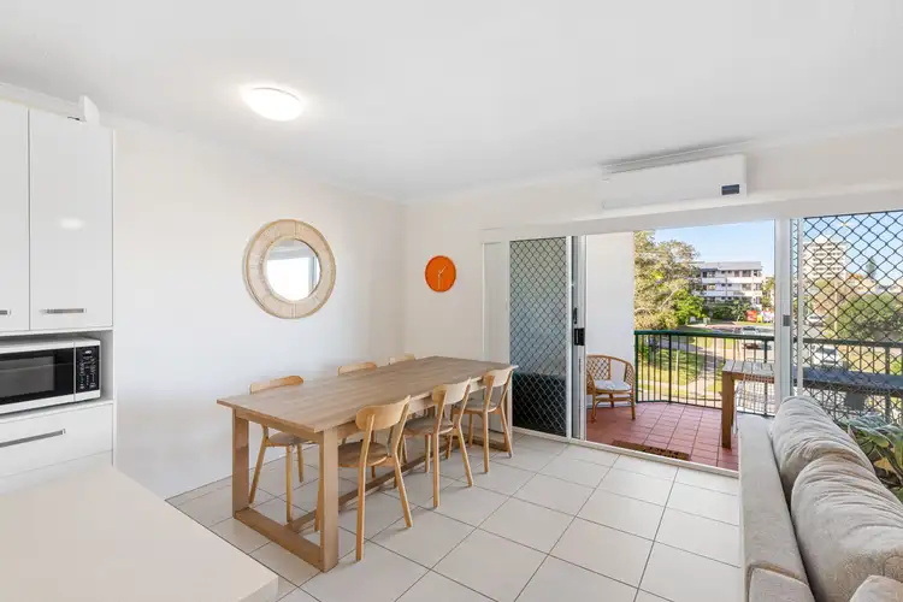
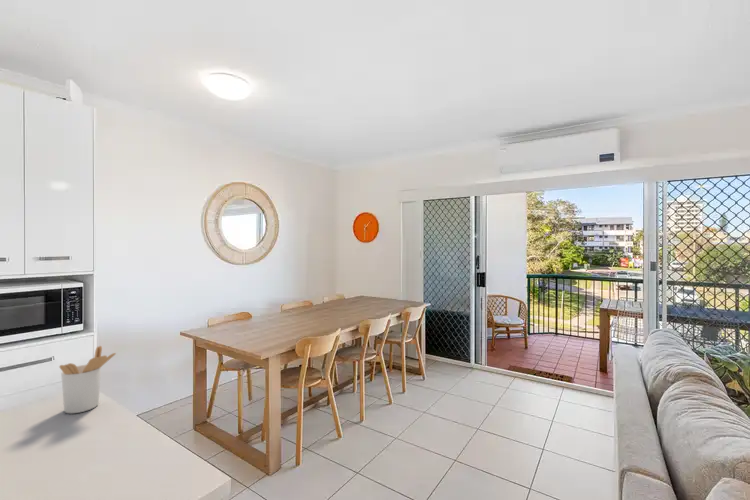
+ utensil holder (88, 379)
